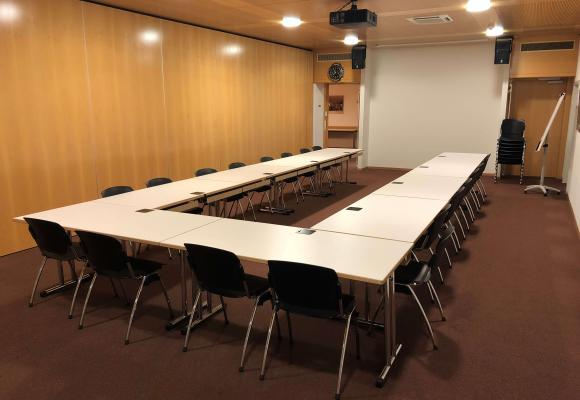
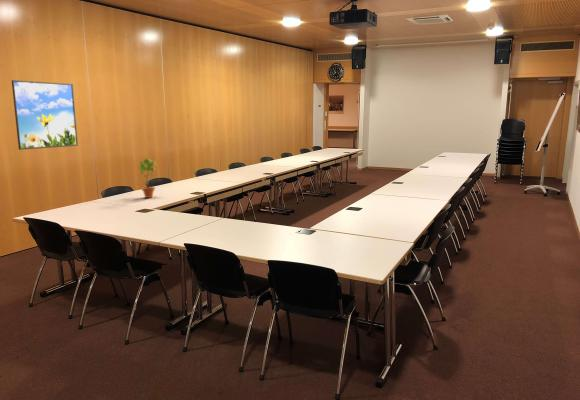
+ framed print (47, 115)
+ potted plant (147, 178)
